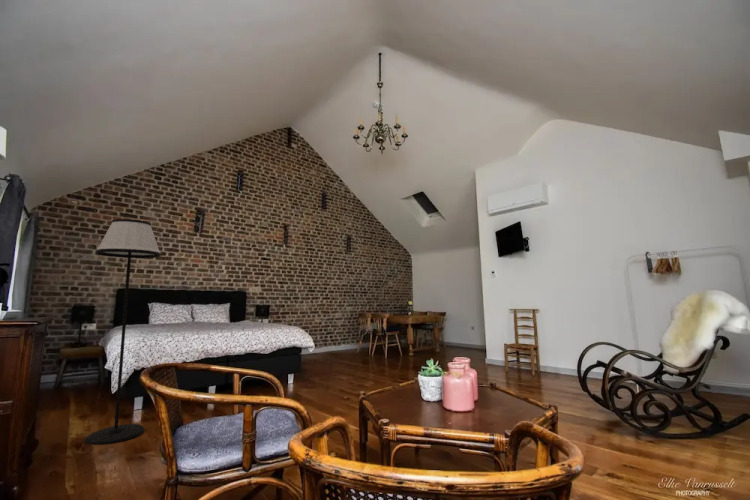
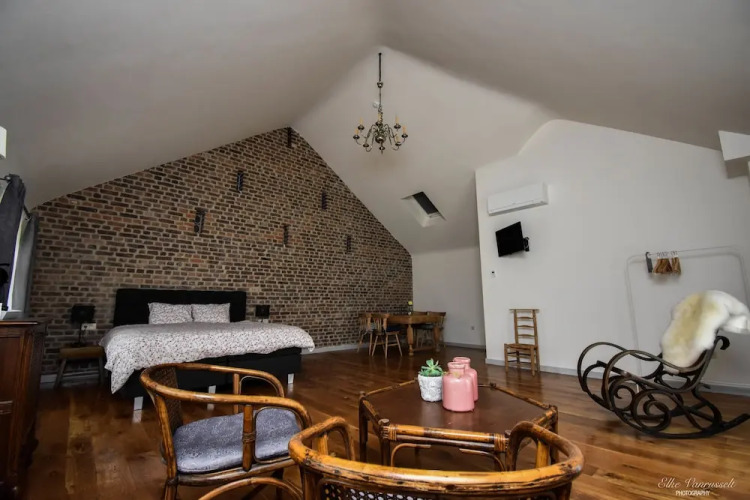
- floor lamp (124, 324)
